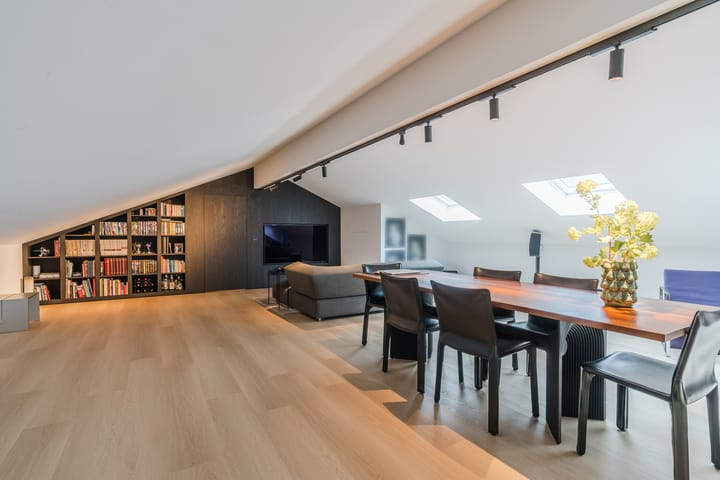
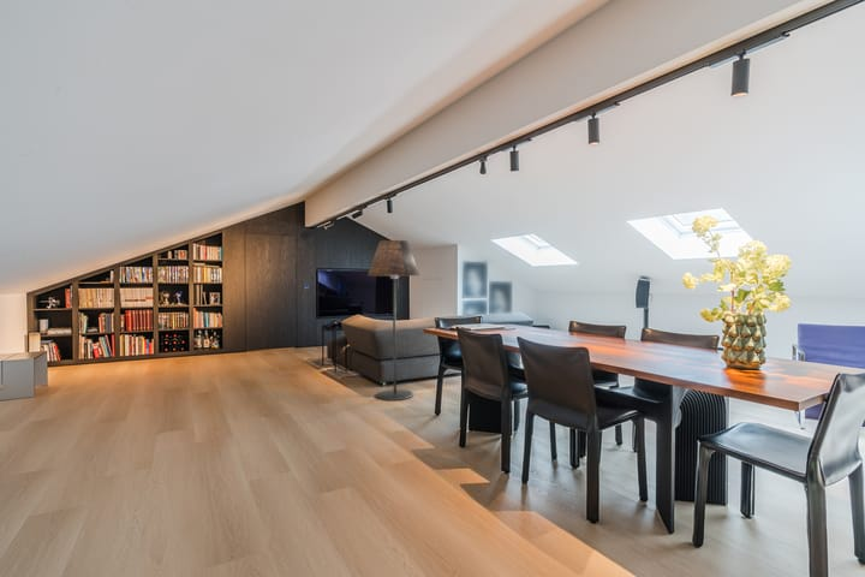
+ floor lamp (394, 319)
